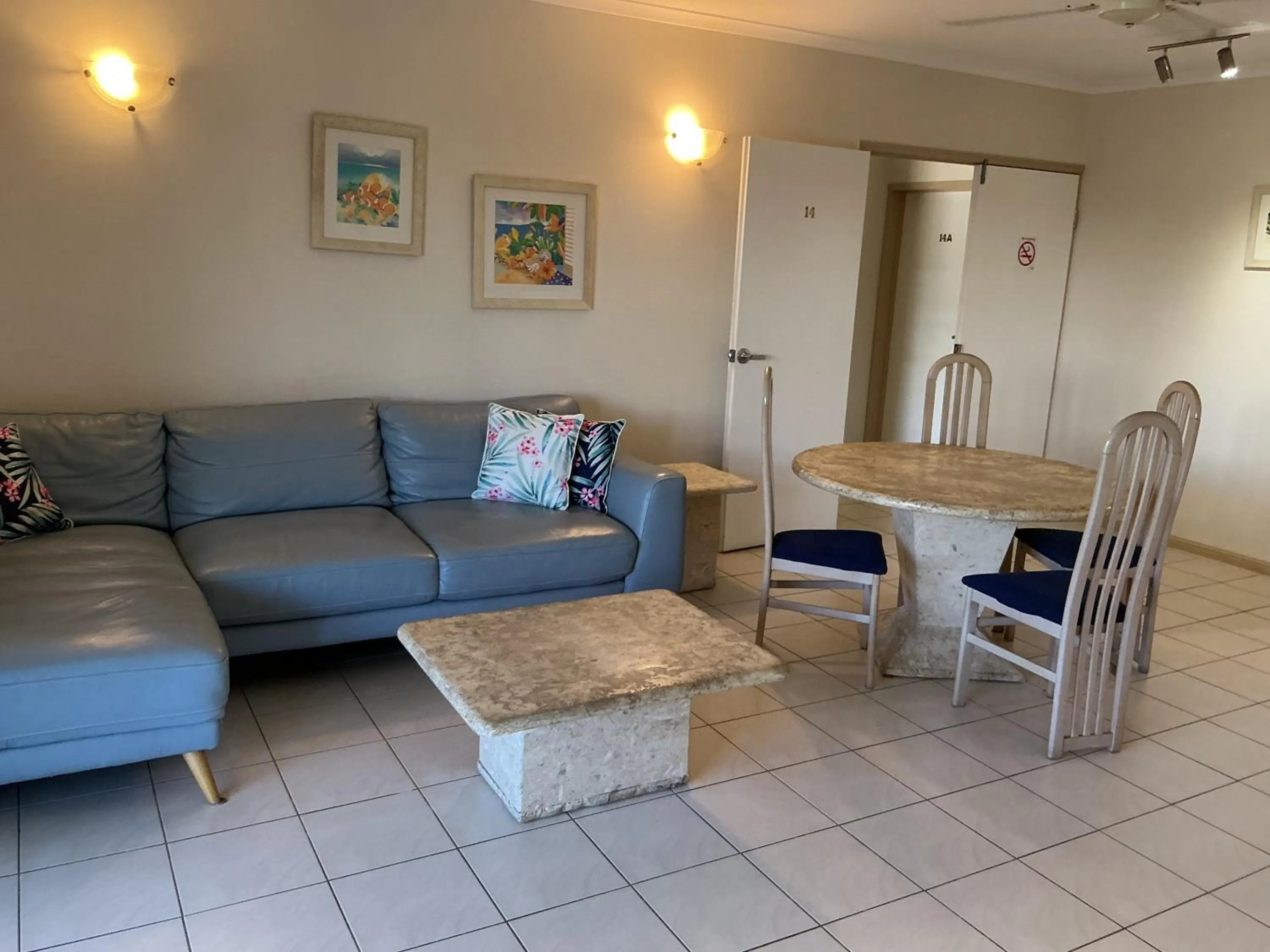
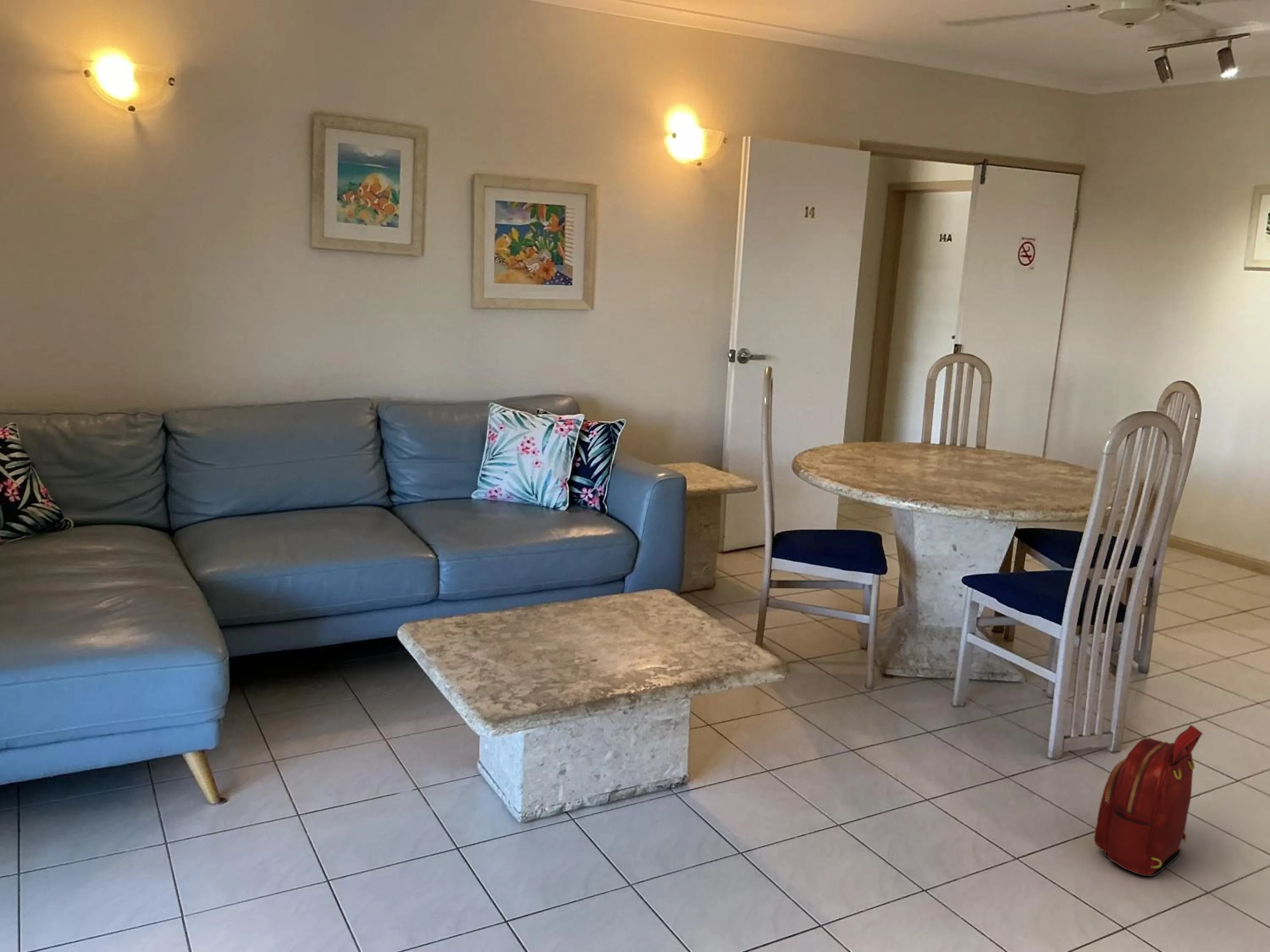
+ backpack (1152, 786)
